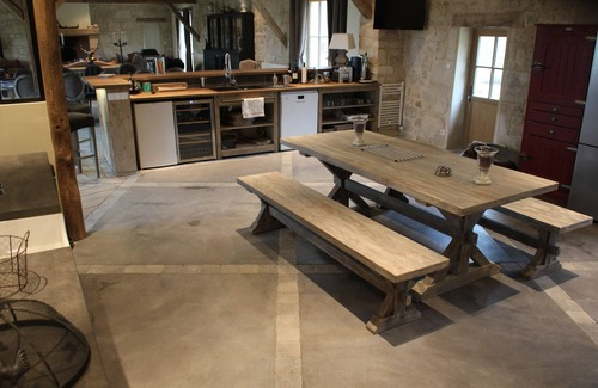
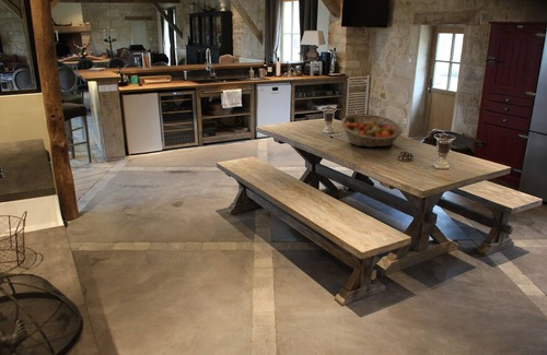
+ fruit basket (371, 130)
